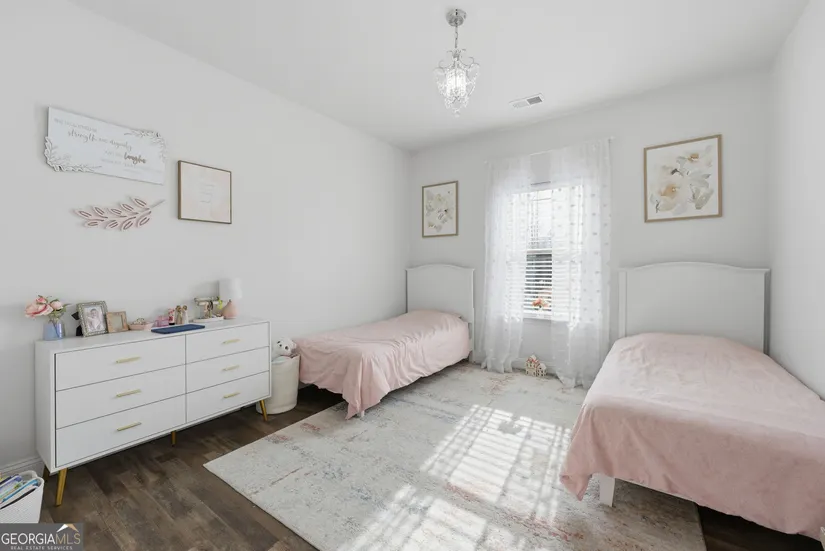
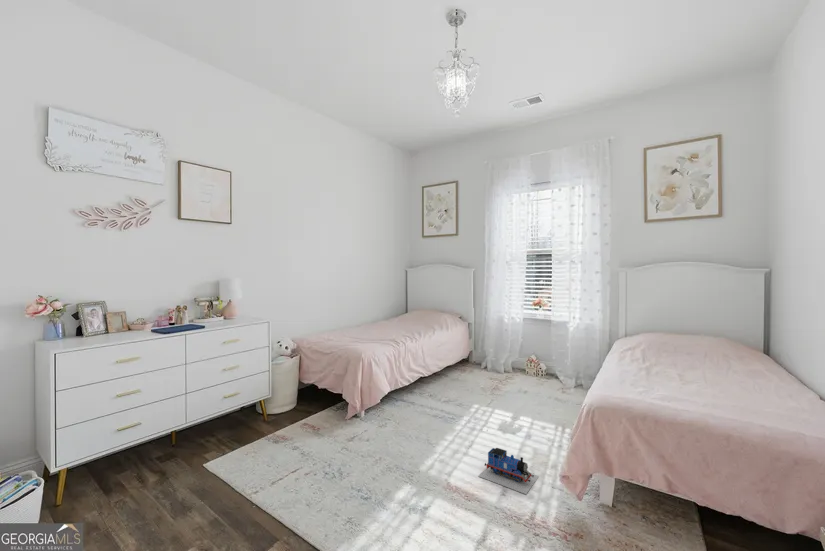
+ toy train (508, 464)
